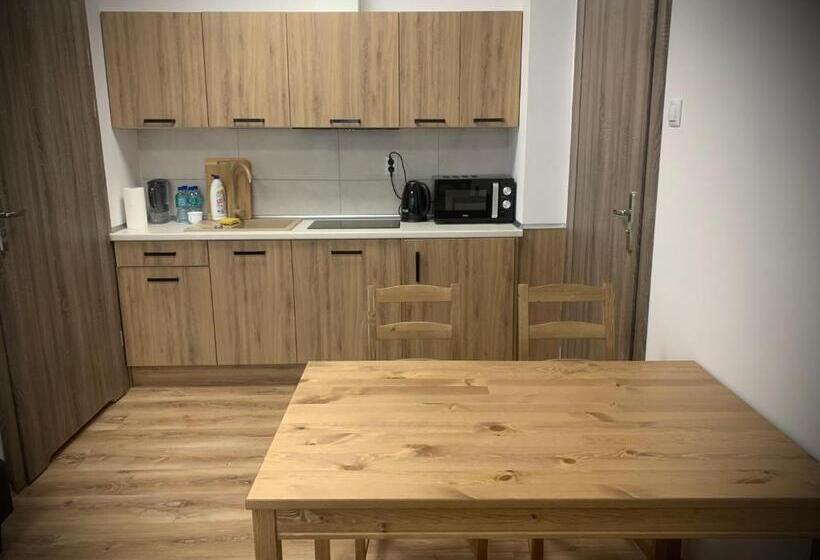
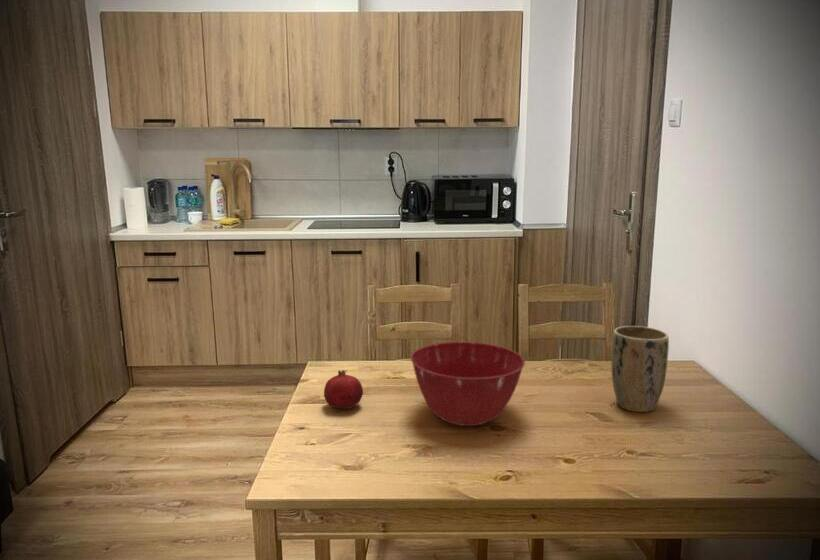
+ plant pot (638, 369)
+ mixing bowl (466, 386)
+ fruit (343, 388)
